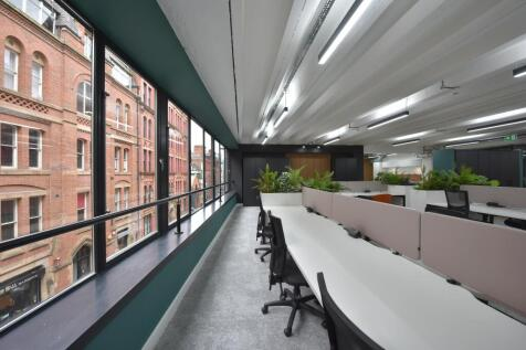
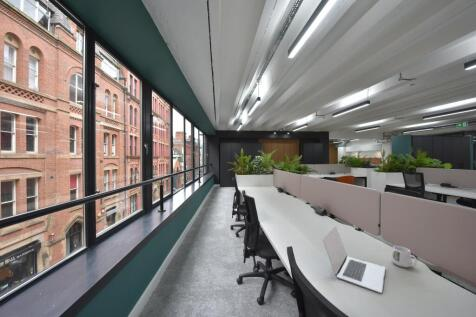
+ mug (404, 257)
+ laptop (354, 258)
